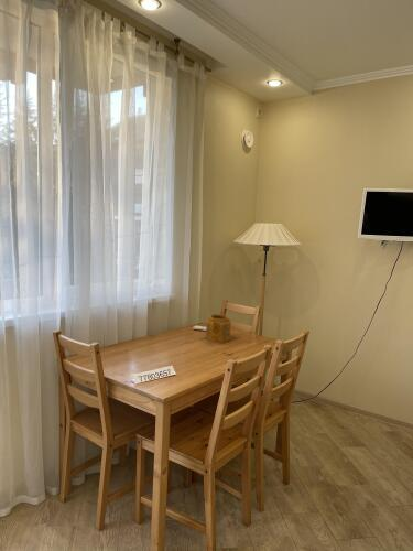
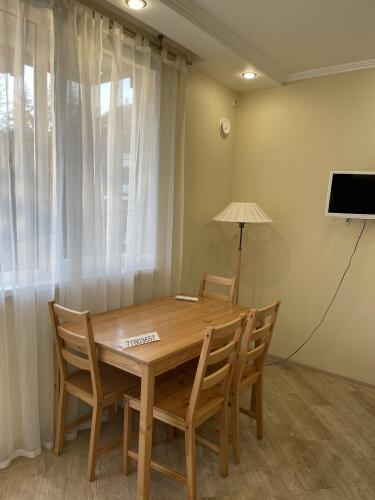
- teapot (218, 327)
